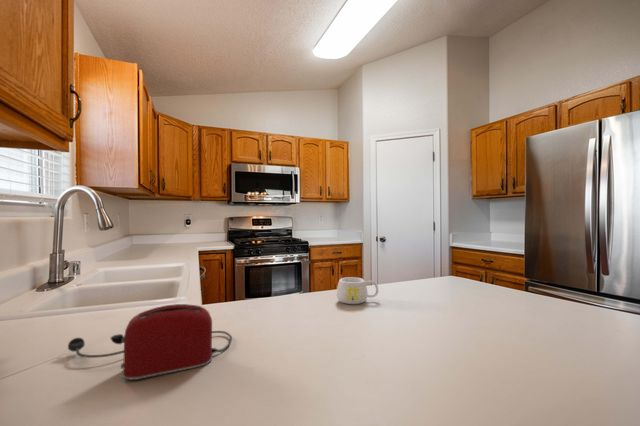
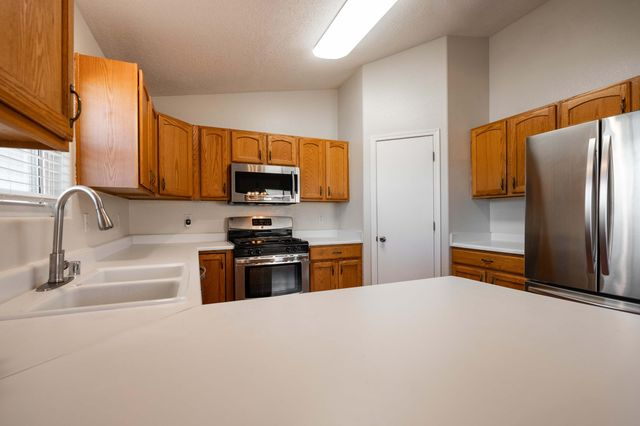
- mug (357, 290)
- toaster (152, 327)
